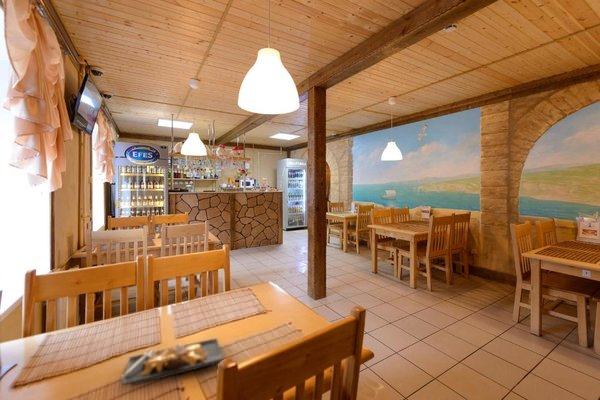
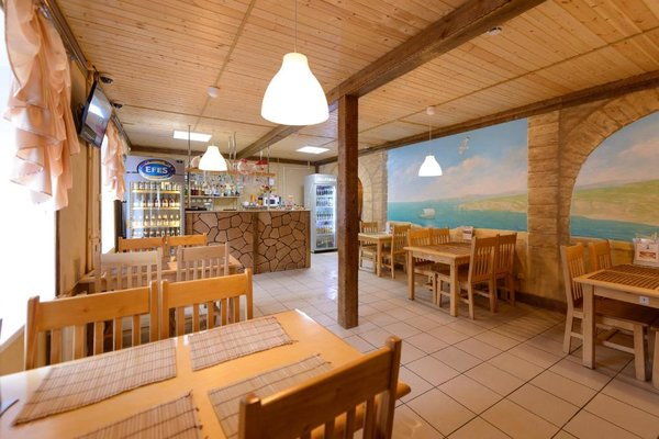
- plate (174, 352)
